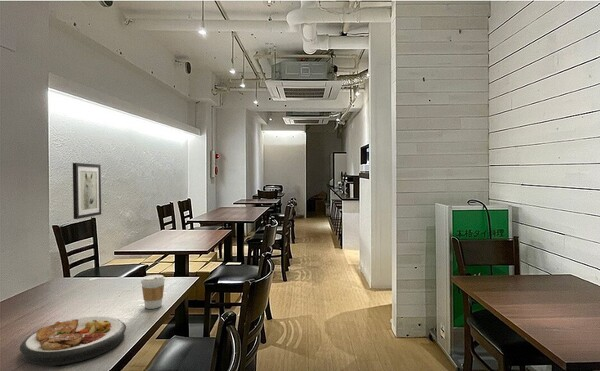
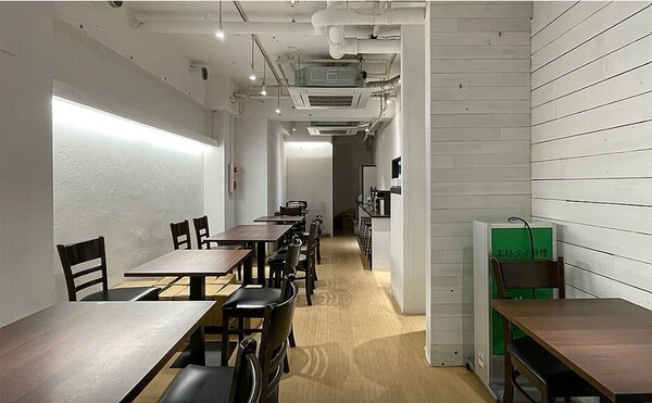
- plate (76, 334)
- wall art (87, 190)
- coffee cup (153, 290)
